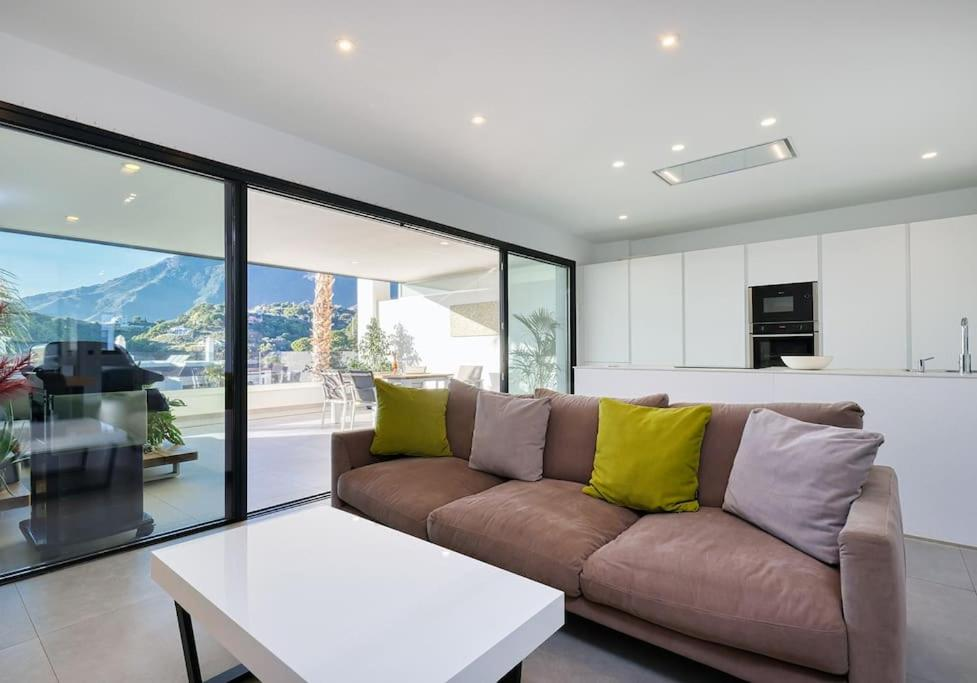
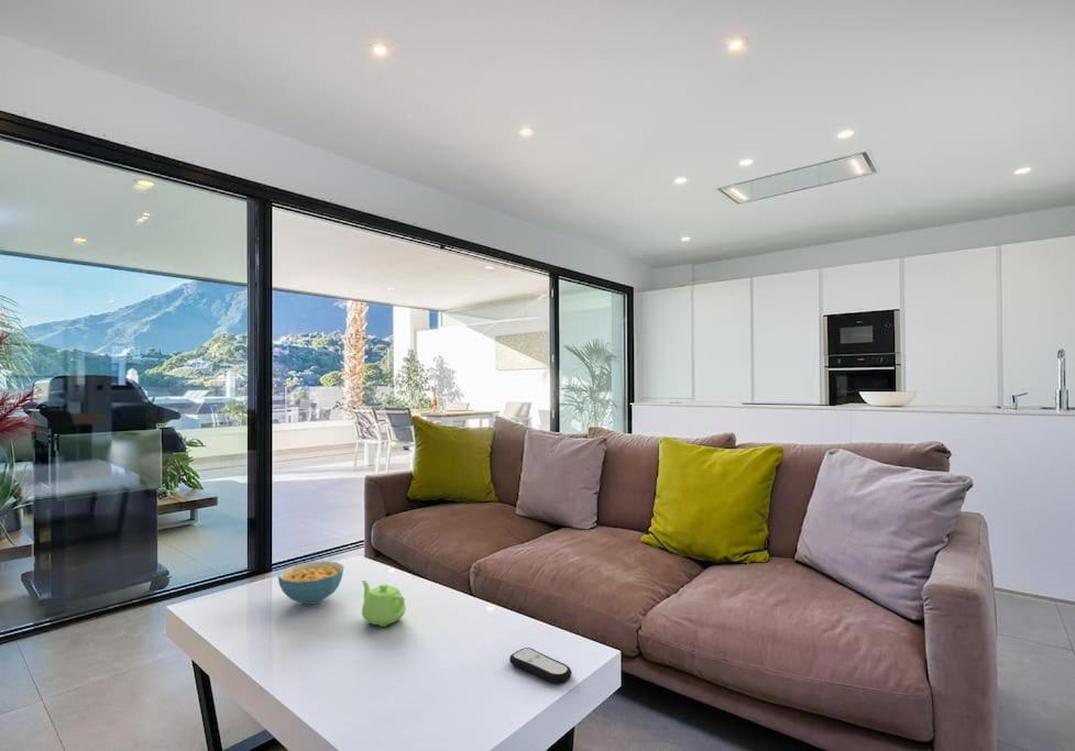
+ remote control (540, 664)
+ cereal bowl (311, 585)
+ teapot (382, 601)
